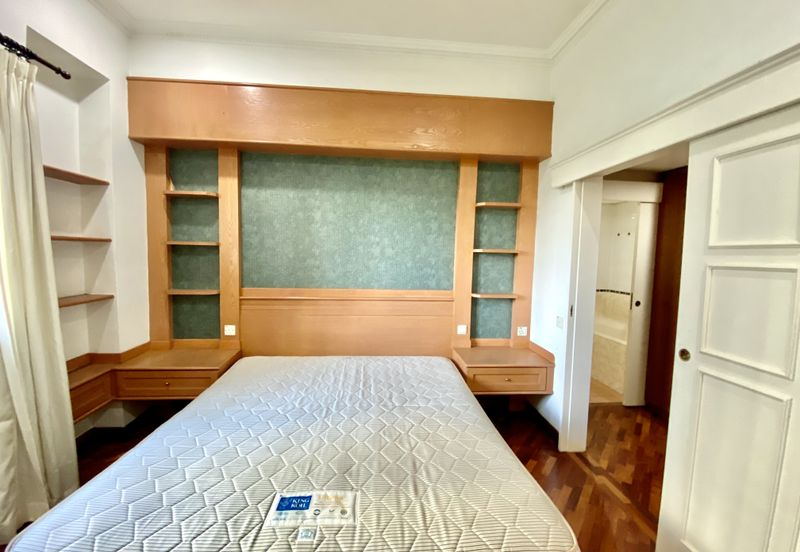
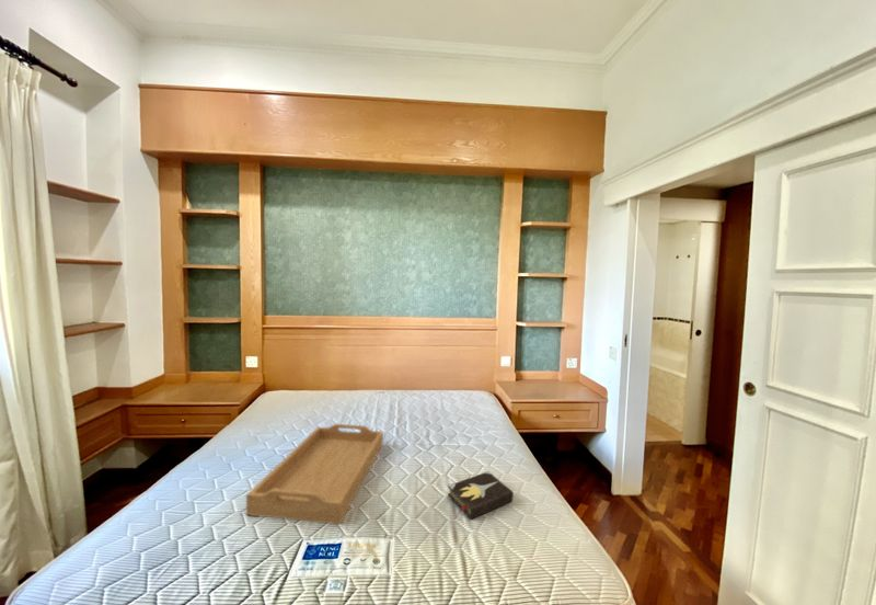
+ hardback book (480, 492)
+ serving tray (326, 463)
